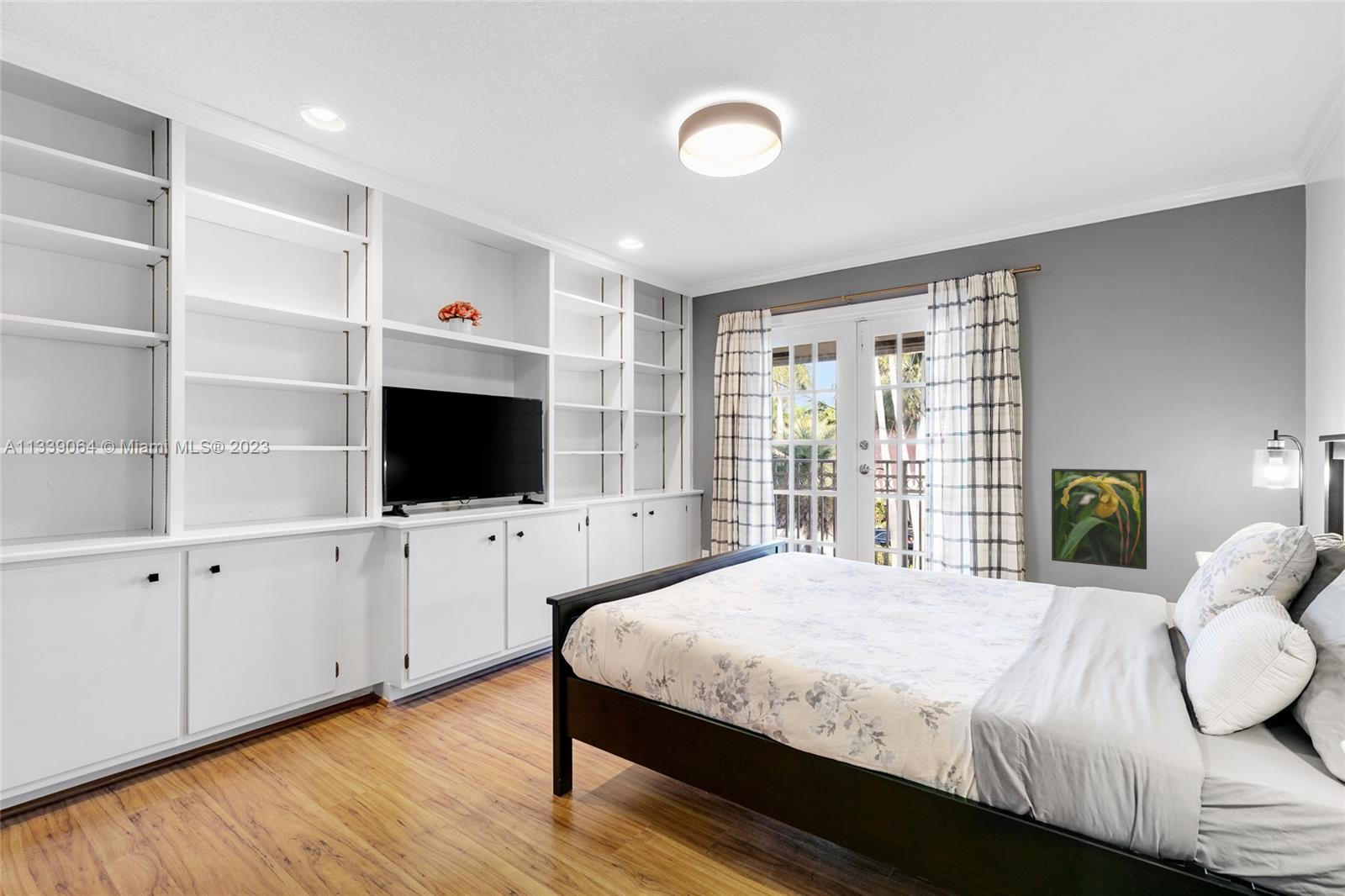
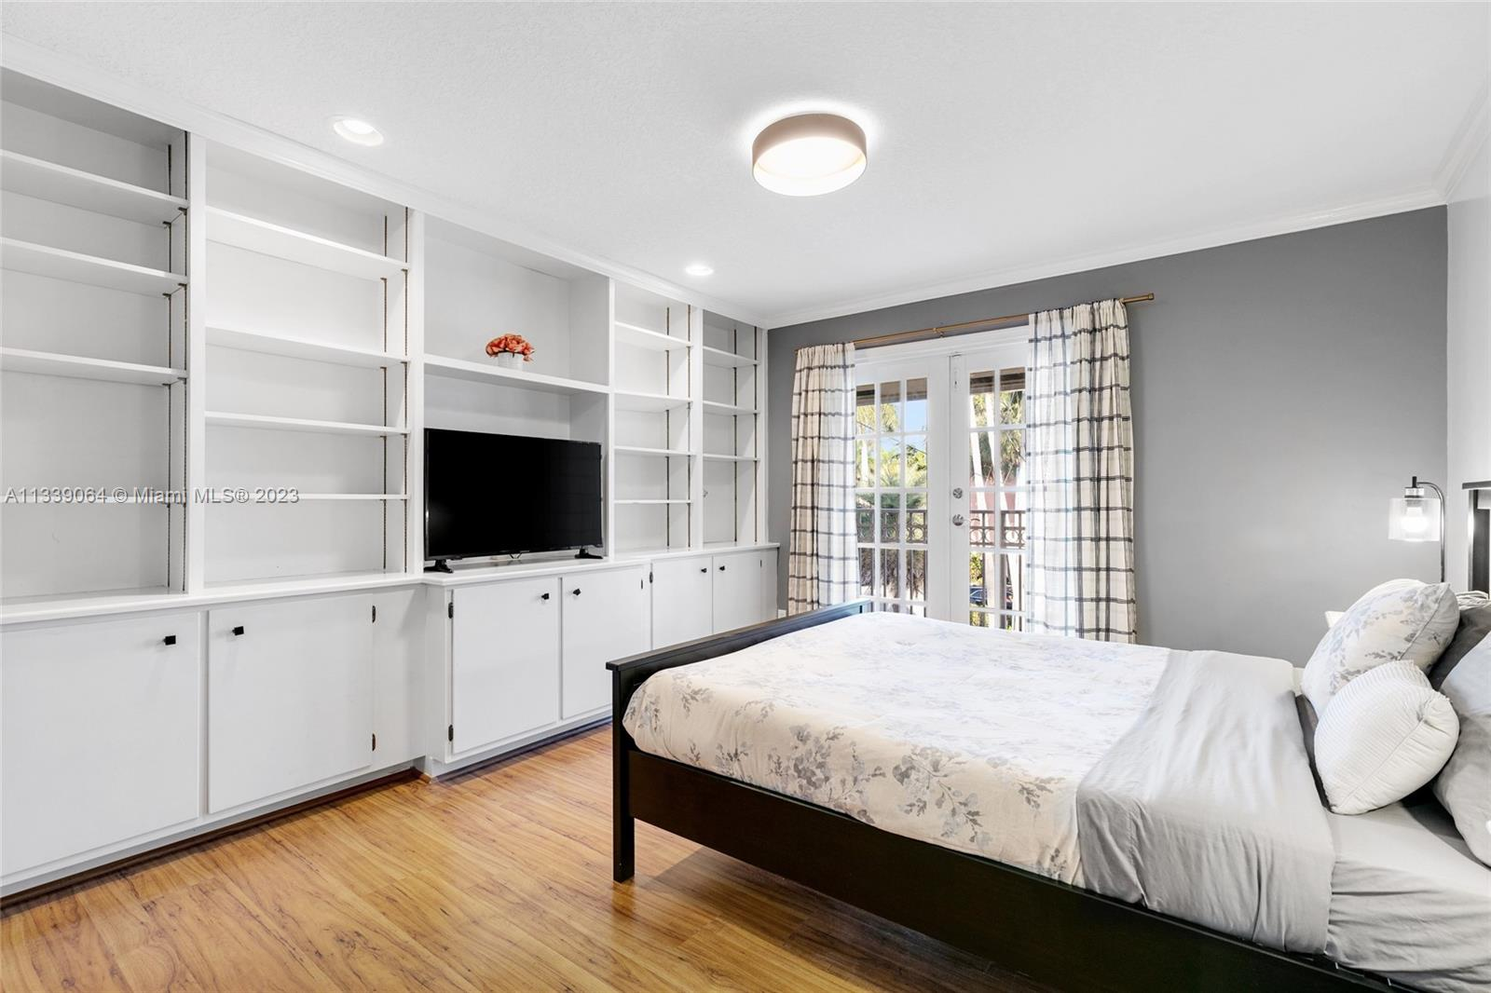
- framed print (1097, 517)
